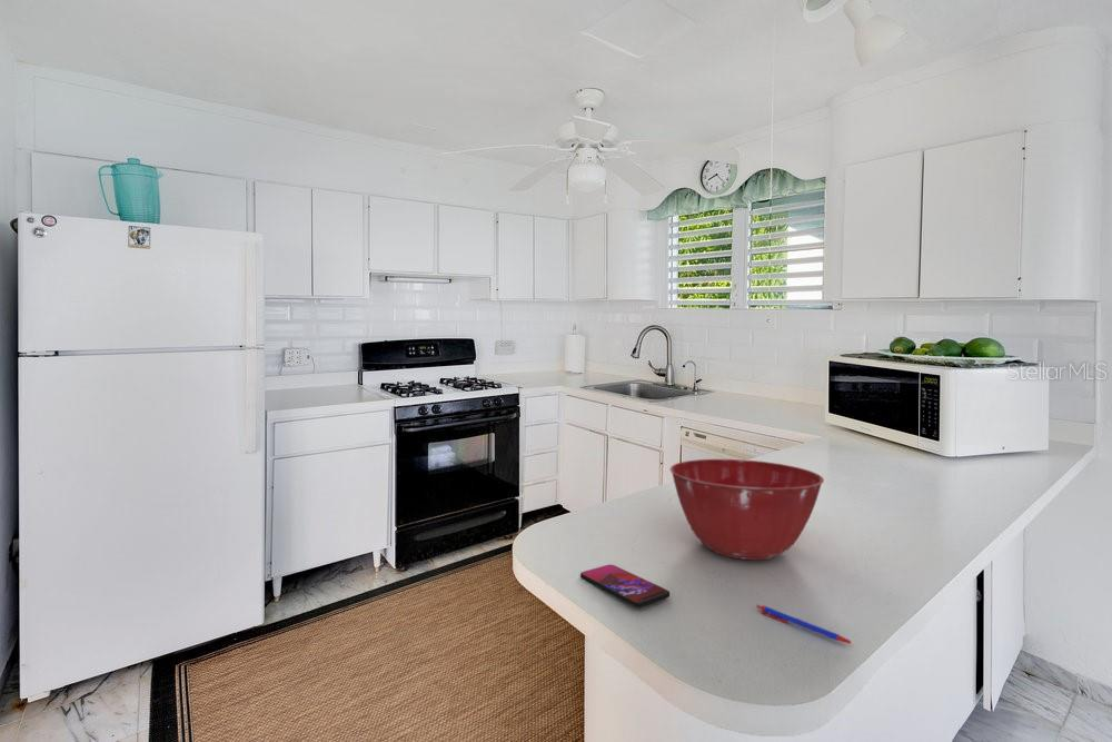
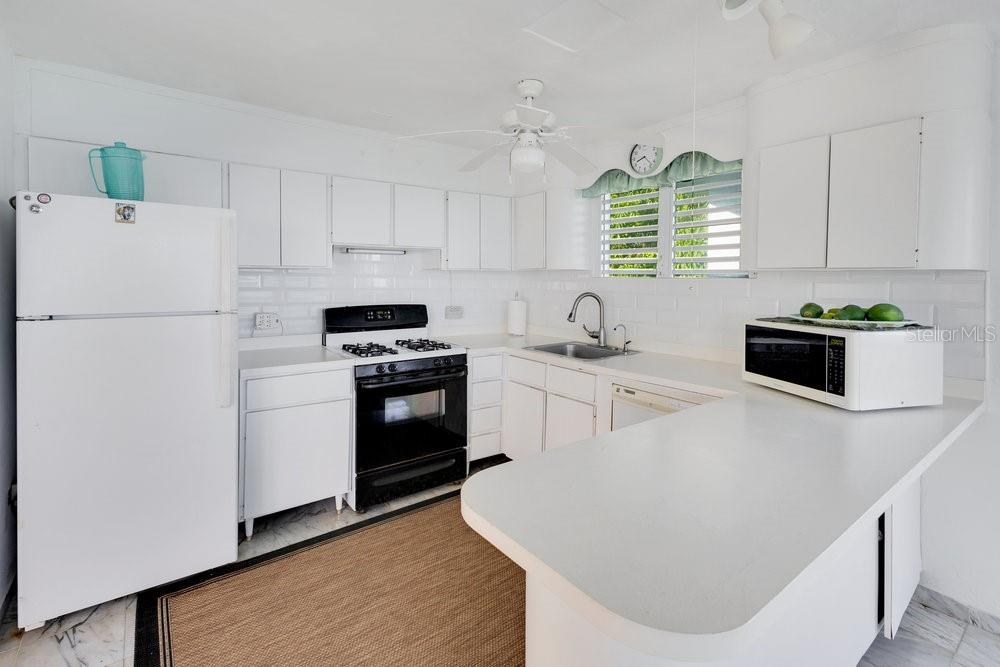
- smartphone (623, 584)
- pen (802, 623)
- mixing bowl (743, 508)
